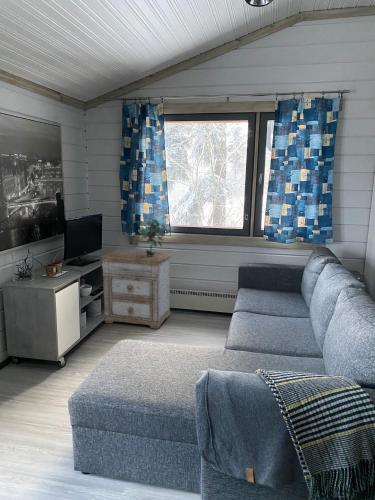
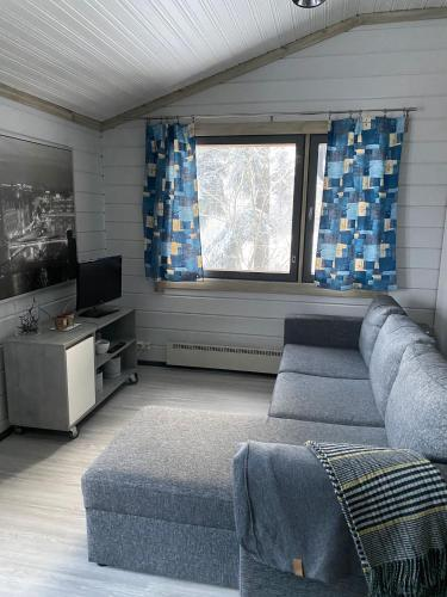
- nightstand (137, 287)
- potted plant (153, 235)
